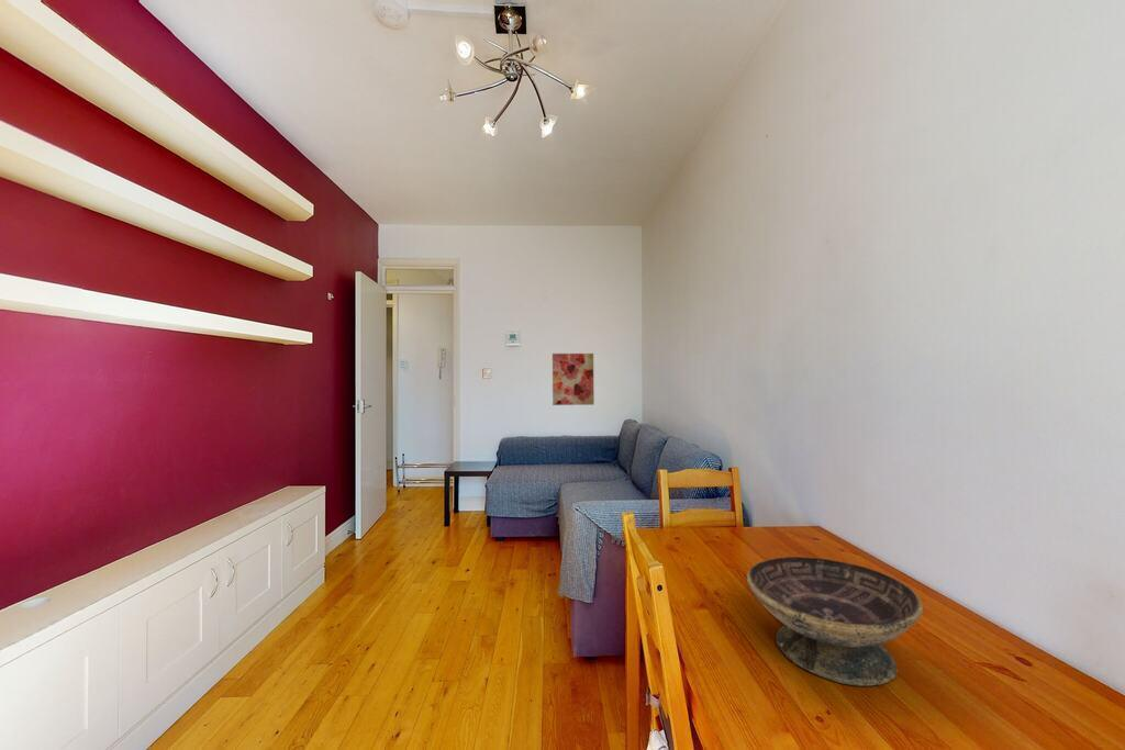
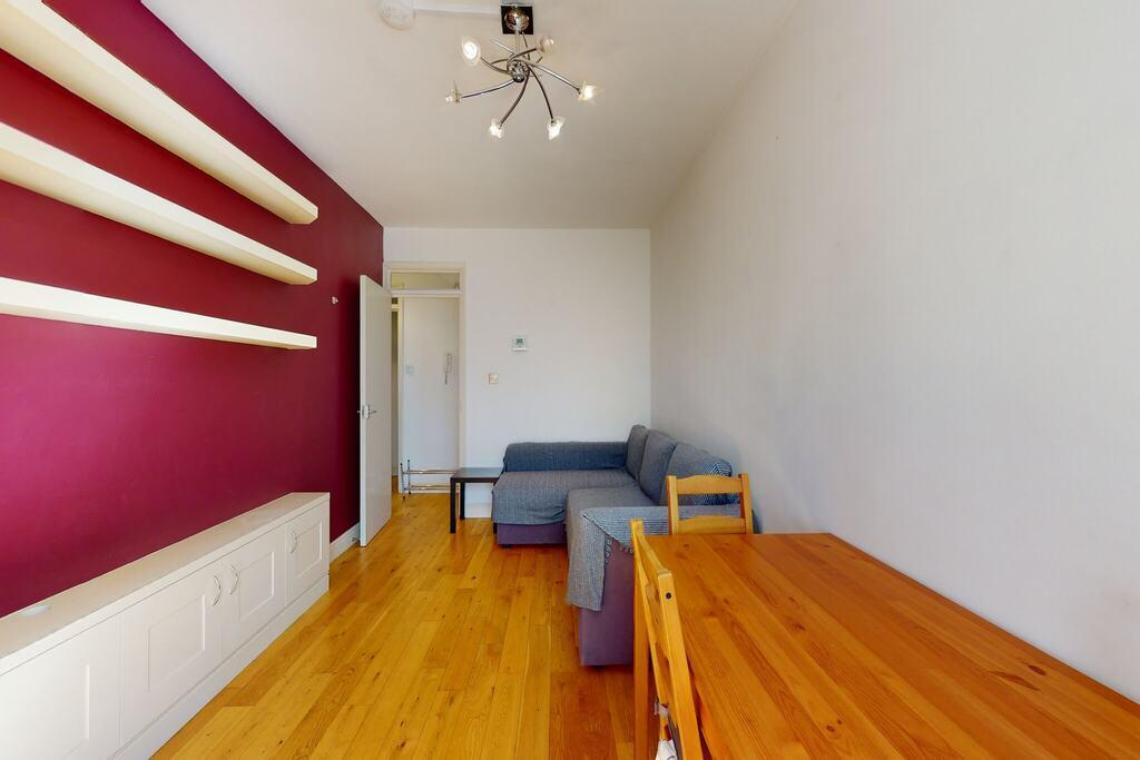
- wall art (572, 379)
- decorative bowl (826, 616)
